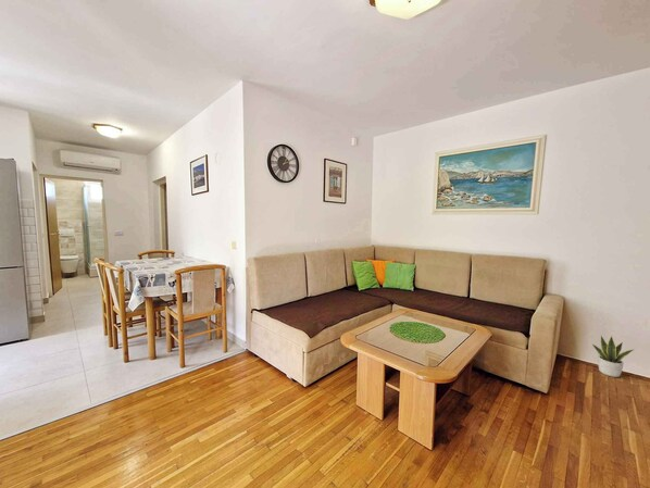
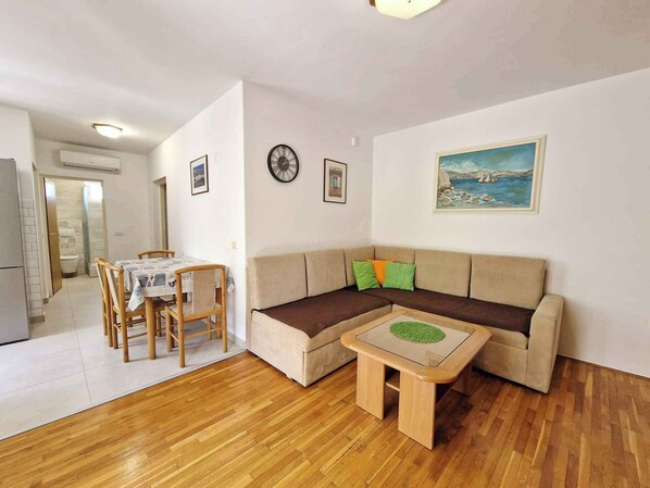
- potted plant (612, 354)
